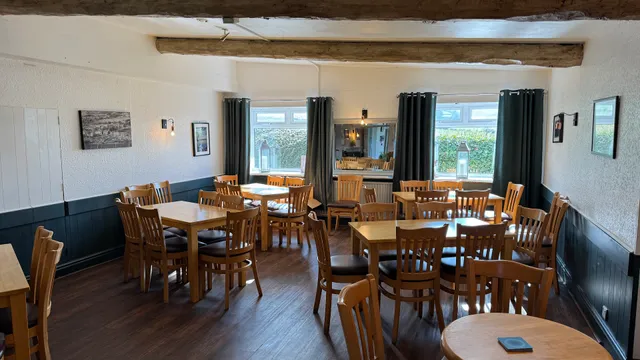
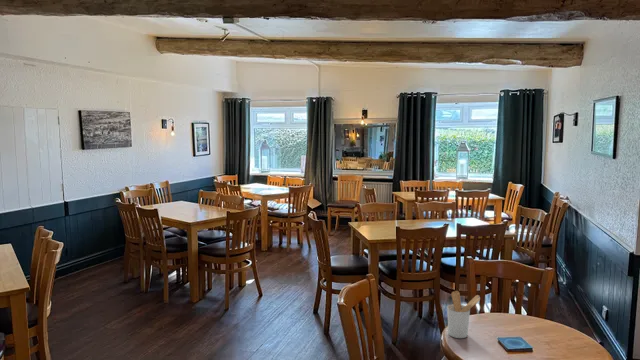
+ utensil holder (464, 314)
